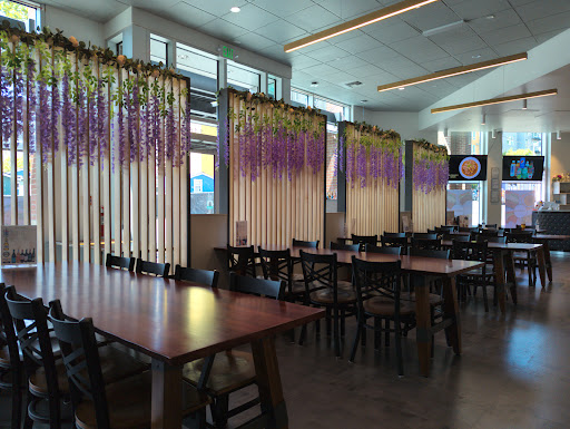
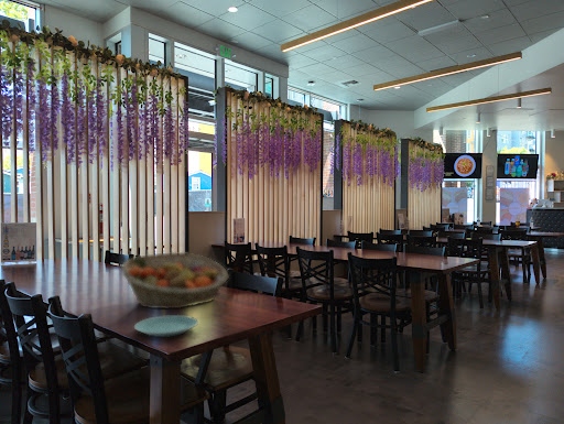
+ fruit basket (176, 278)
+ plate (166, 326)
